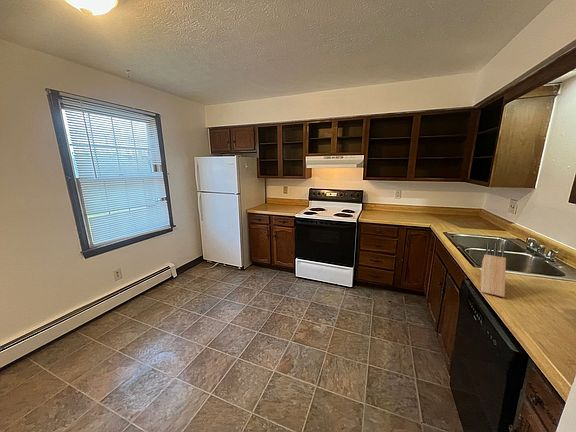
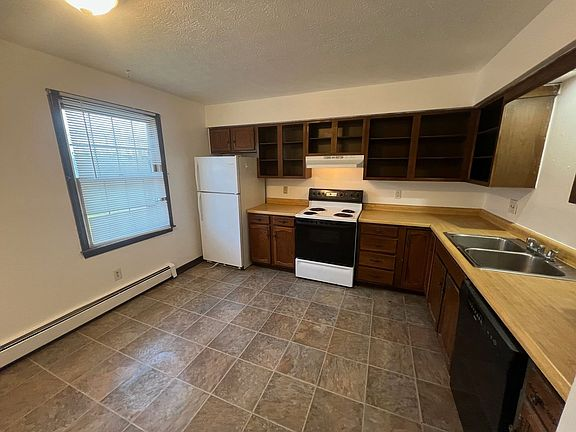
- knife block (493, 266)
